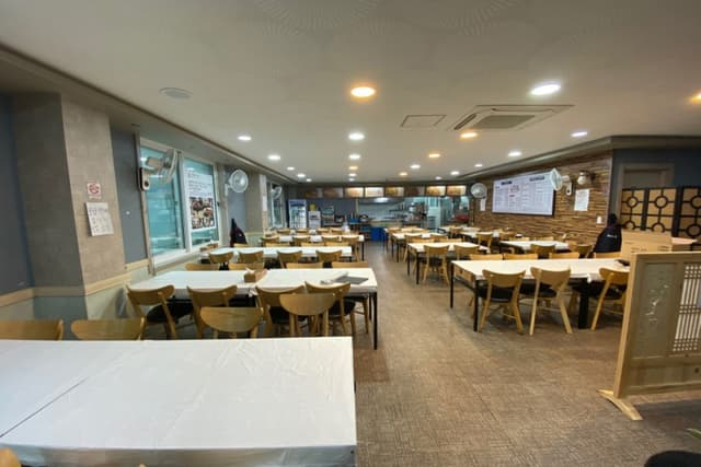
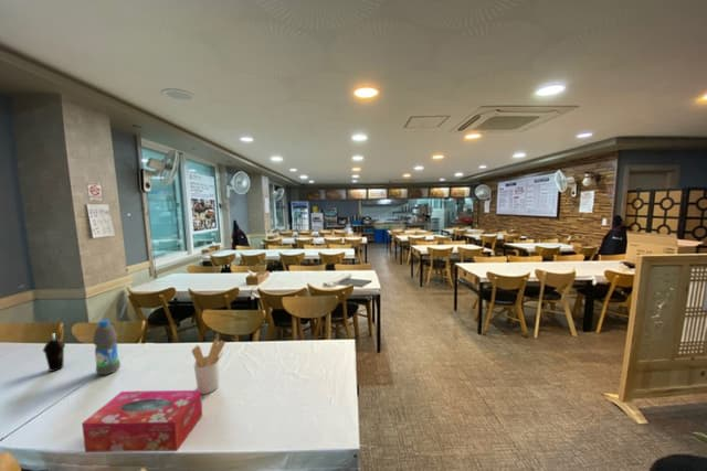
+ cup (54, 351)
+ water bottle (106, 345)
+ utensil holder (211, 364)
+ tissue box (147, 418)
